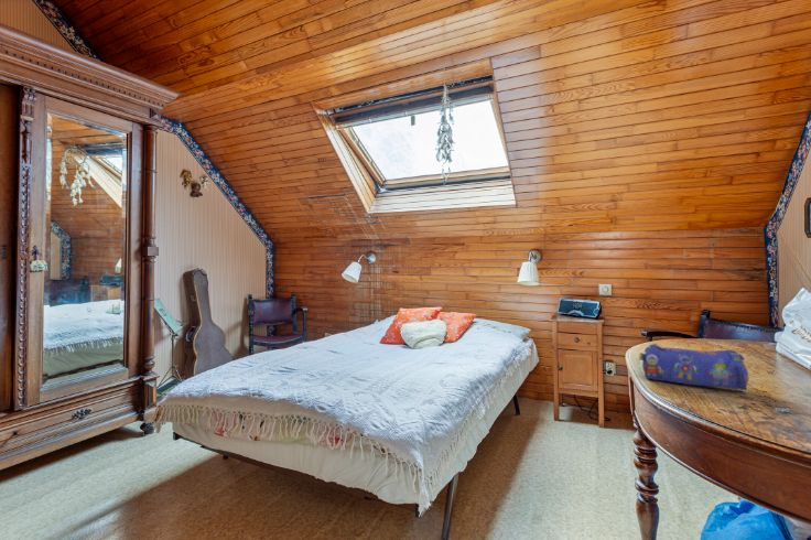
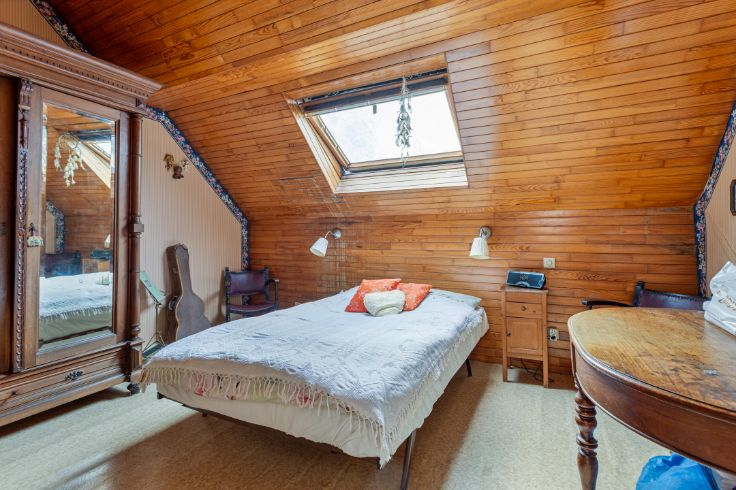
- pencil case (691, 365)
